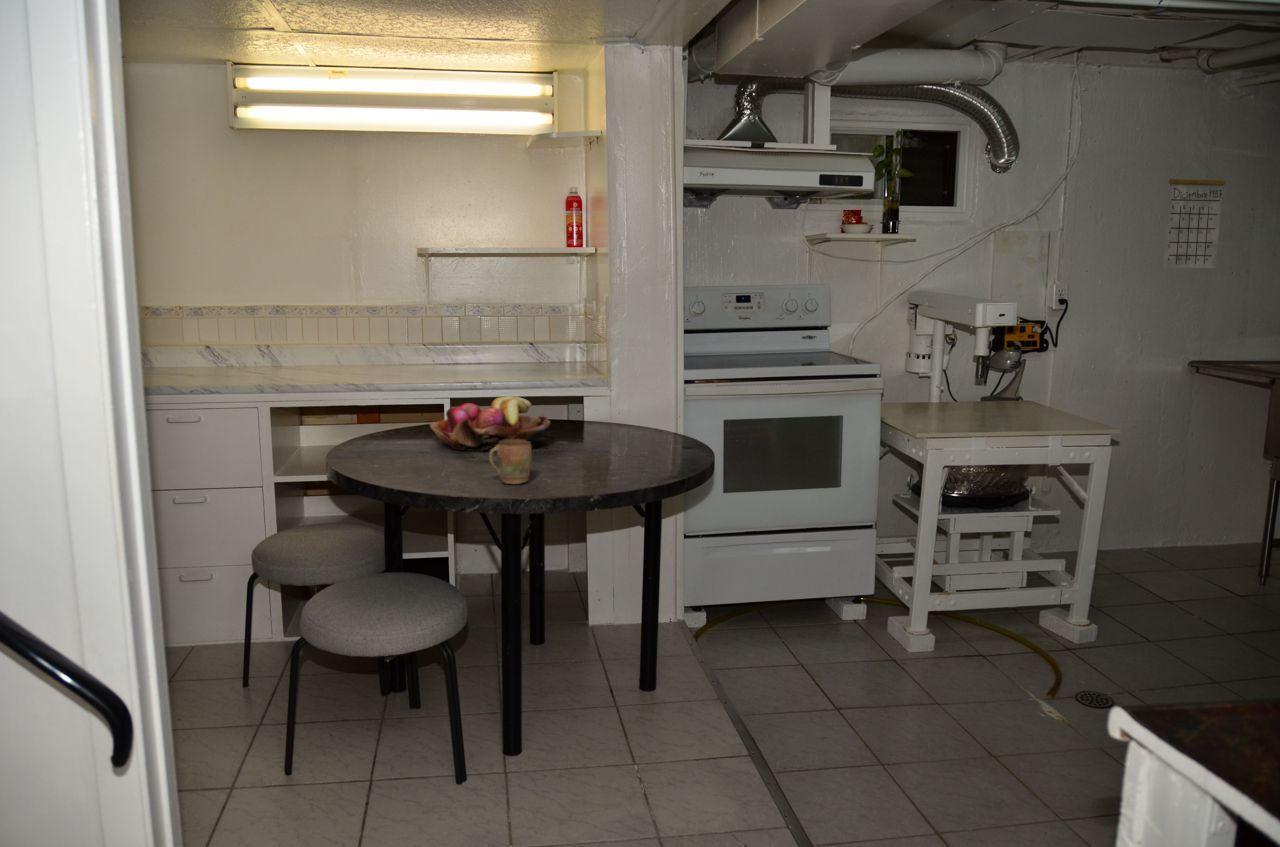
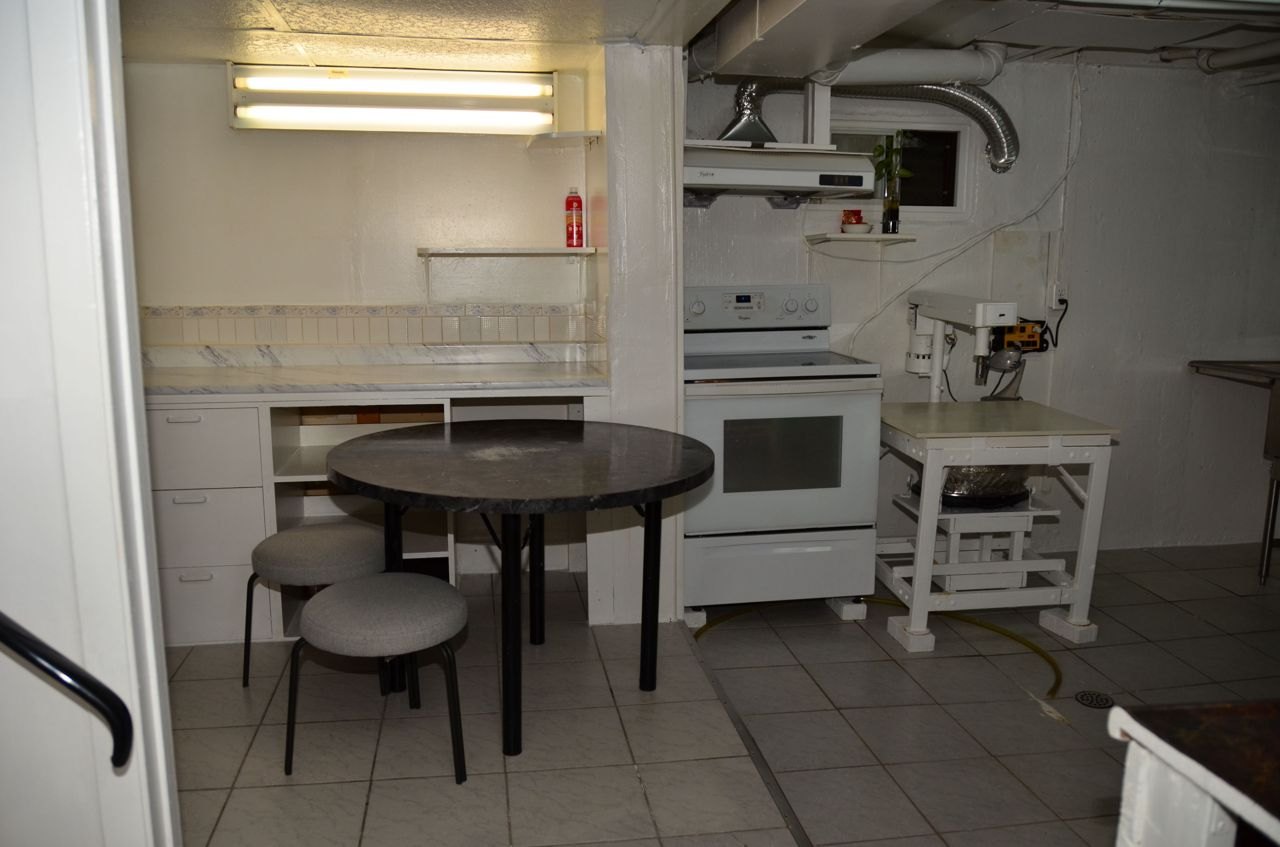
- mug (512, 461)
- calendar (1194, 213)
- fruit basket (493, 422)
